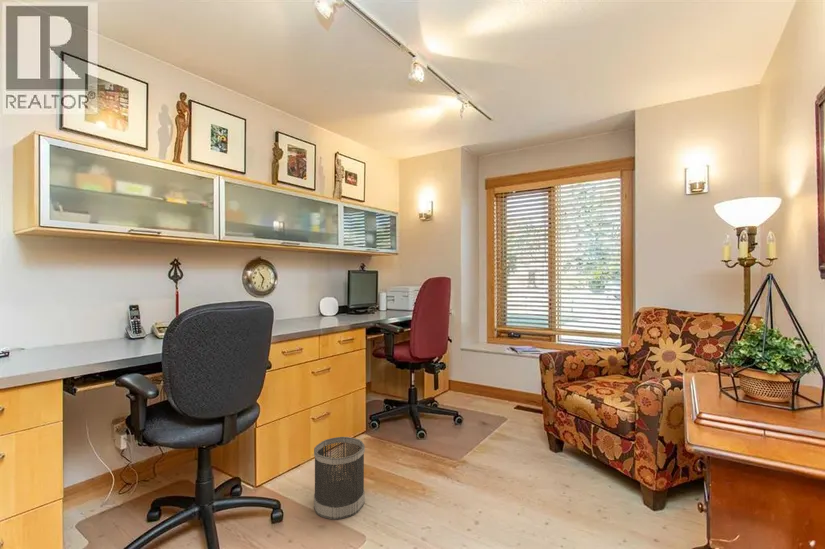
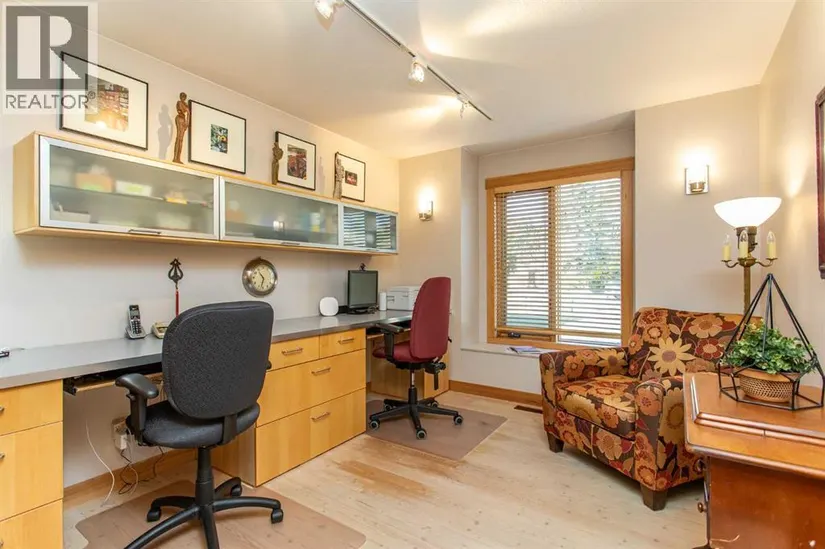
- wastebasket (339, 475)
